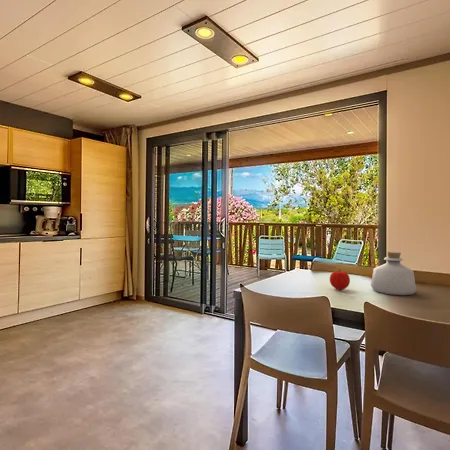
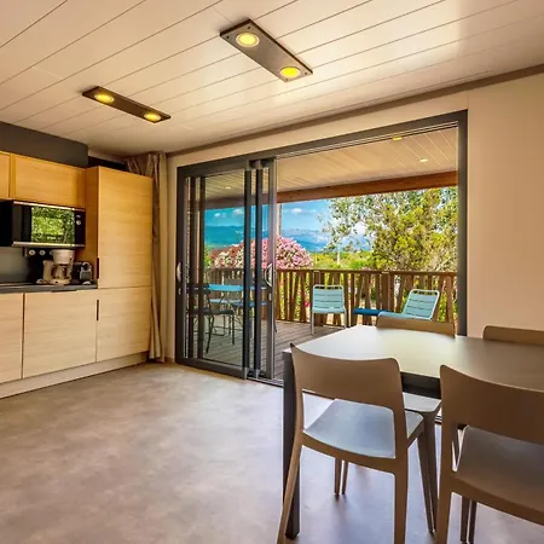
- bottle (393, 271)
- fruit (339, 279)
